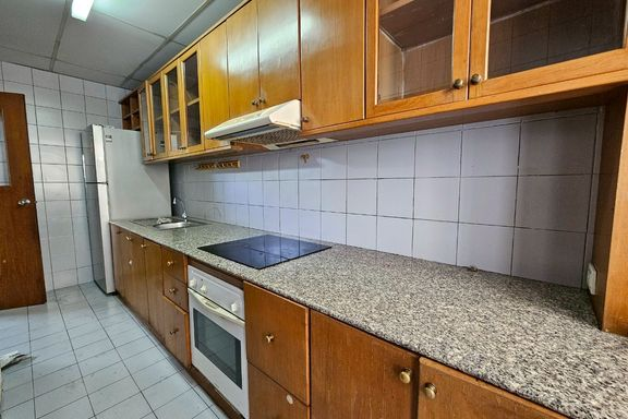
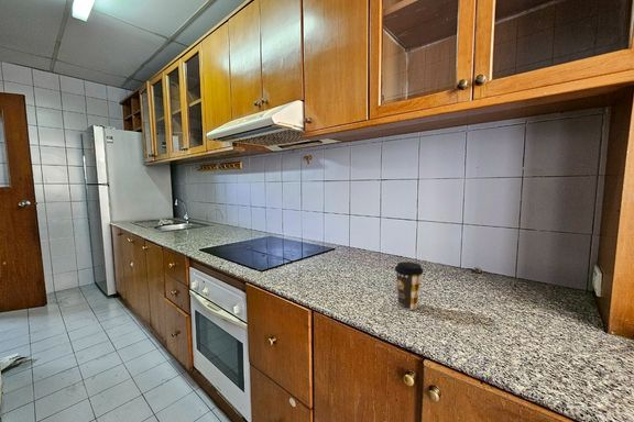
+ coffee cup (408, 285)
